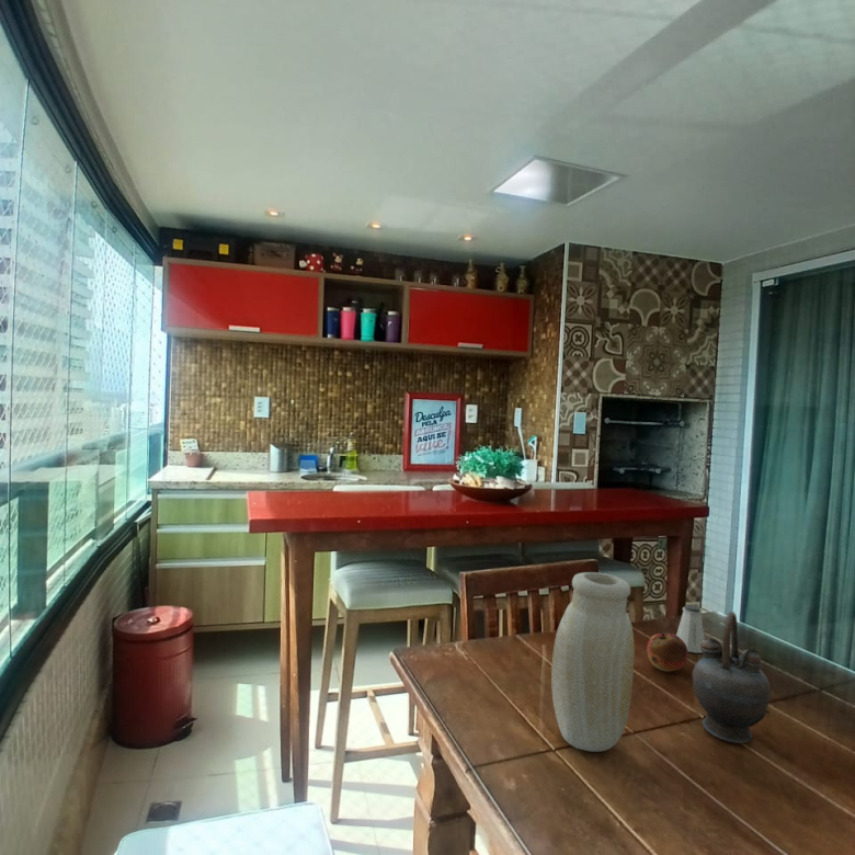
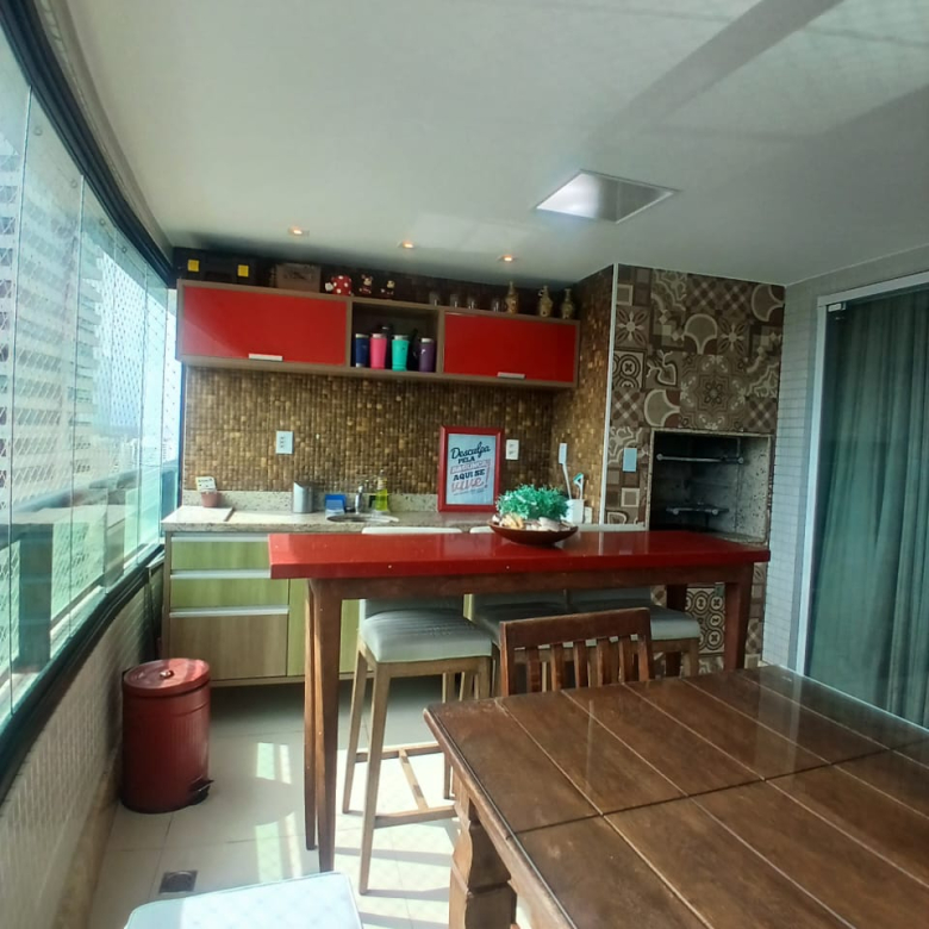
- fruit (666, 650)
- teapot (733, 670)
- vase (560, 641)
- saltshaker (691, 626)
